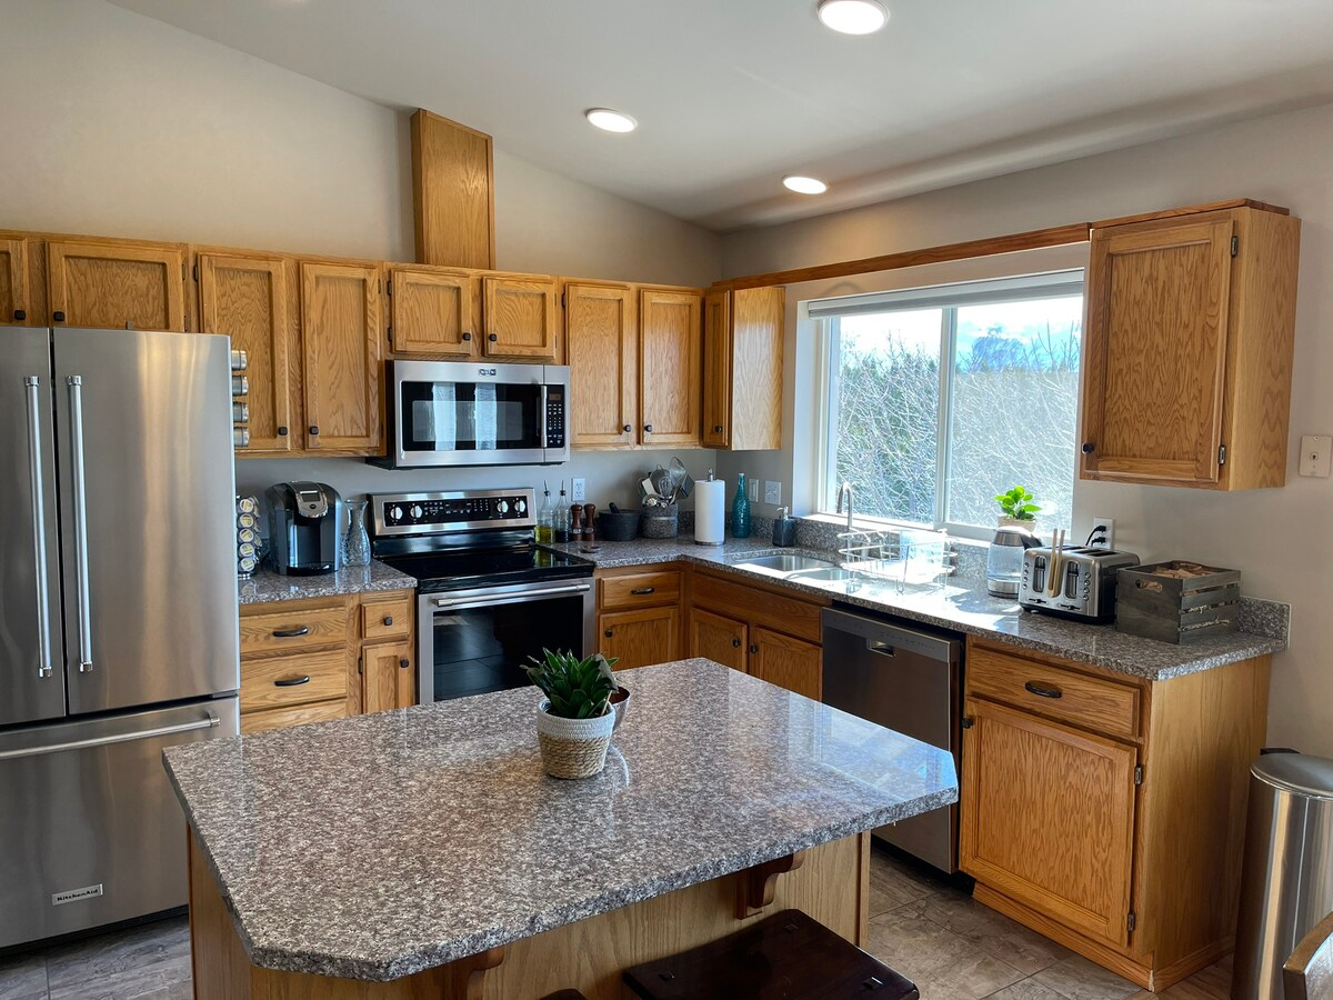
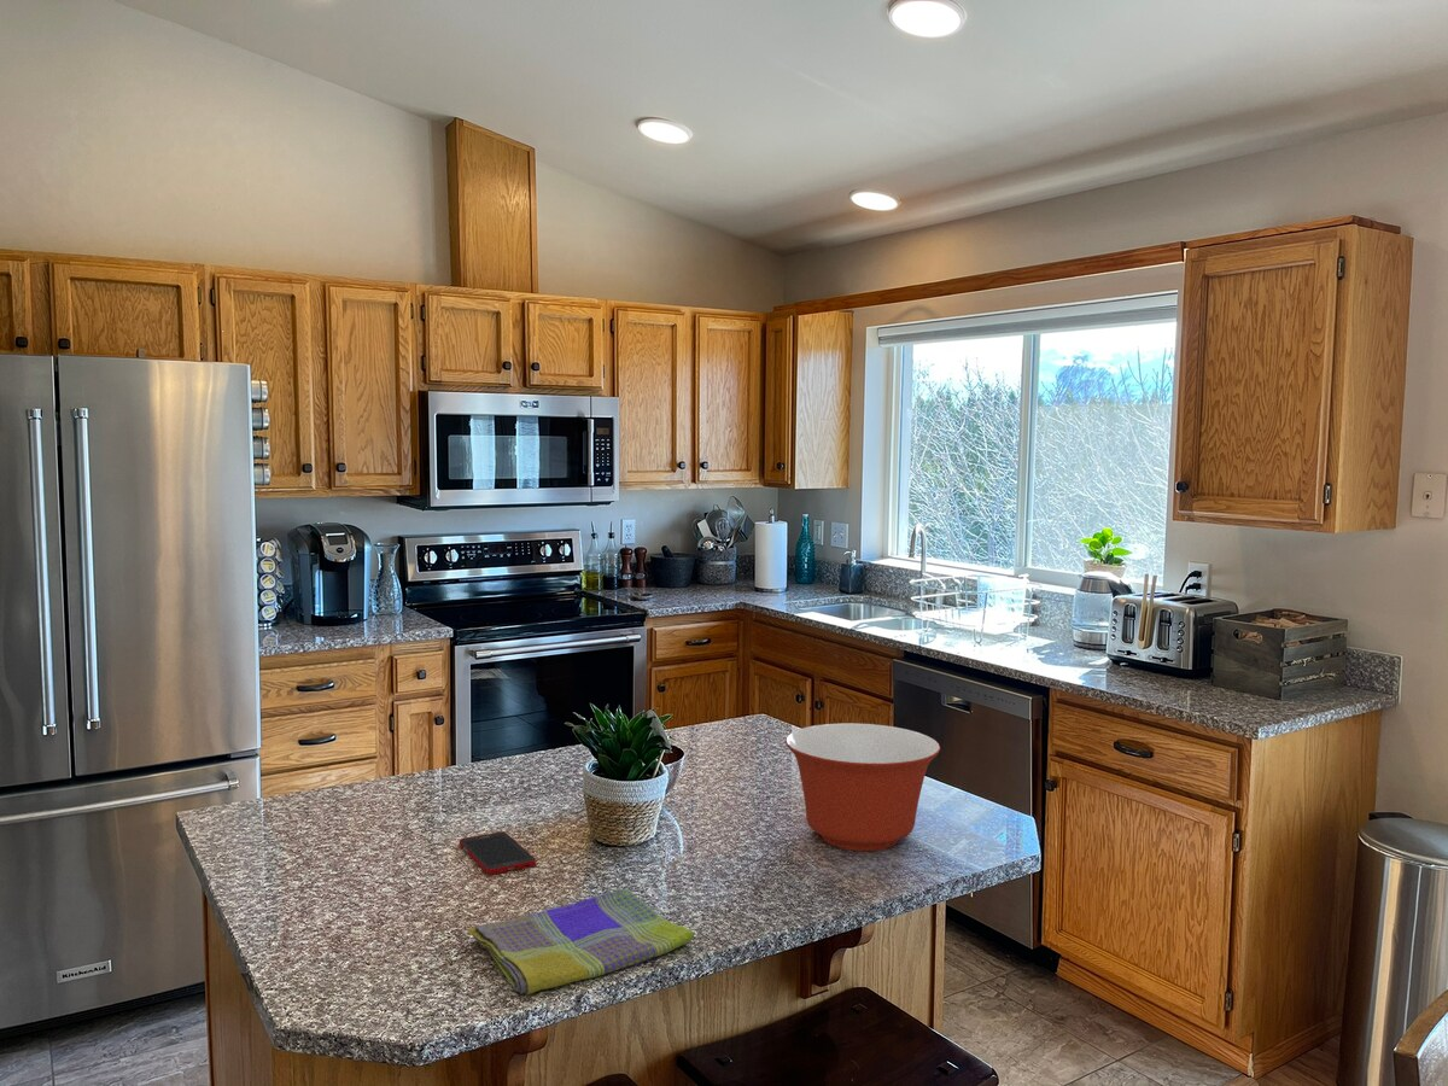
+ mixing bowl (860, 789)
+ cell phone (496, 852)
+ dish towel (580, 935)
